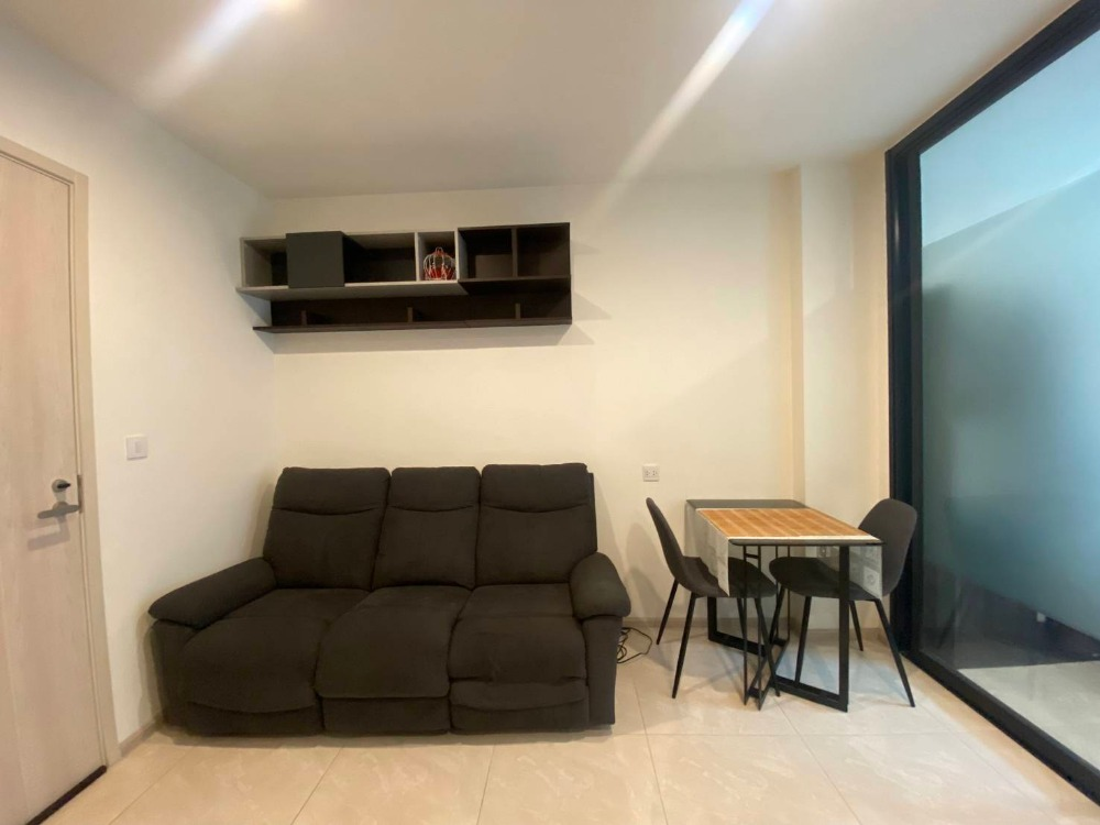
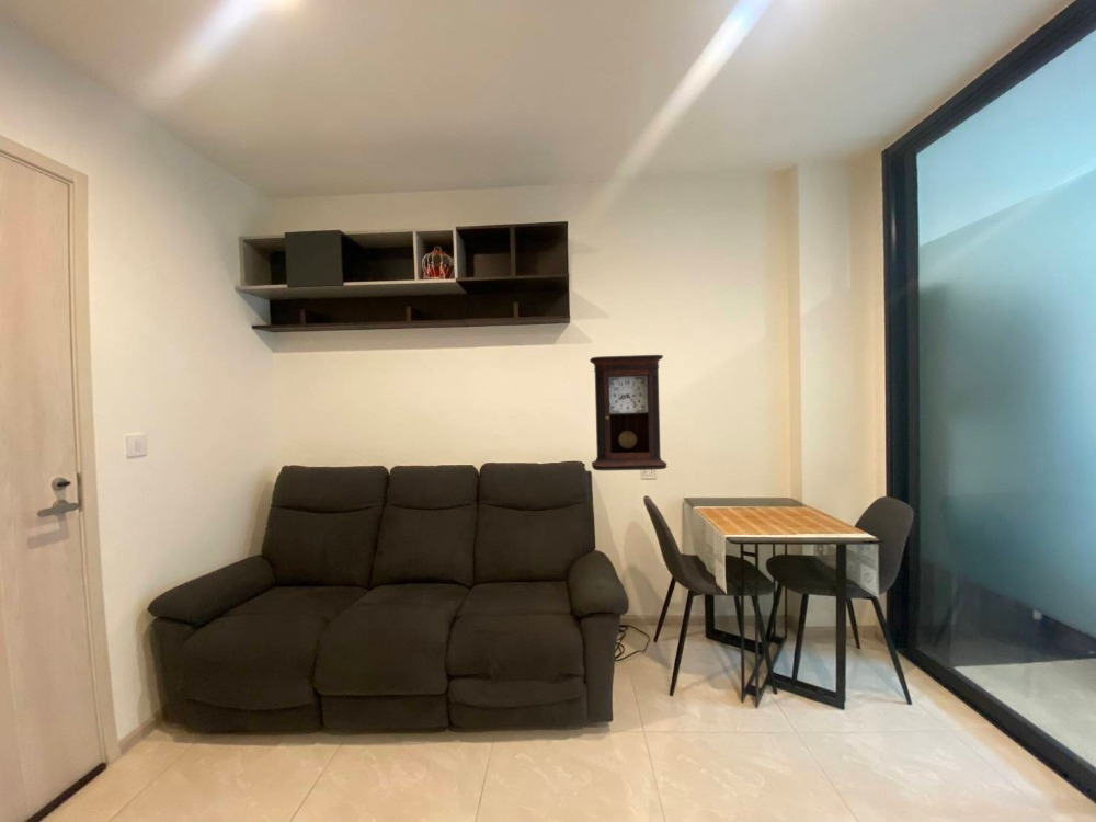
+ pendulum clock (627, 412)
